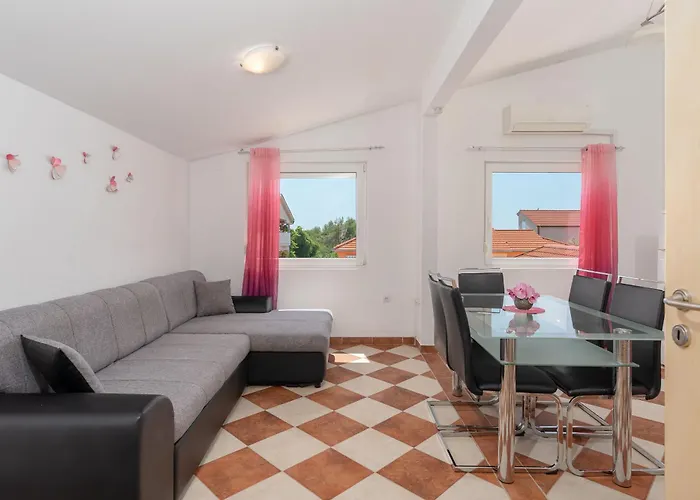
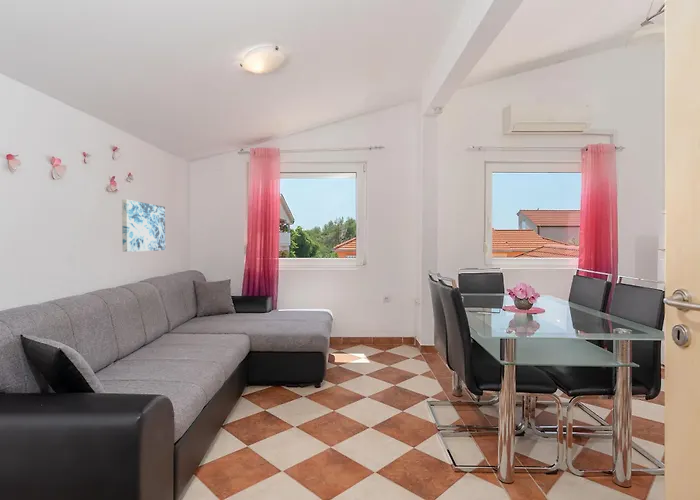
+ wall art (145, 227)
